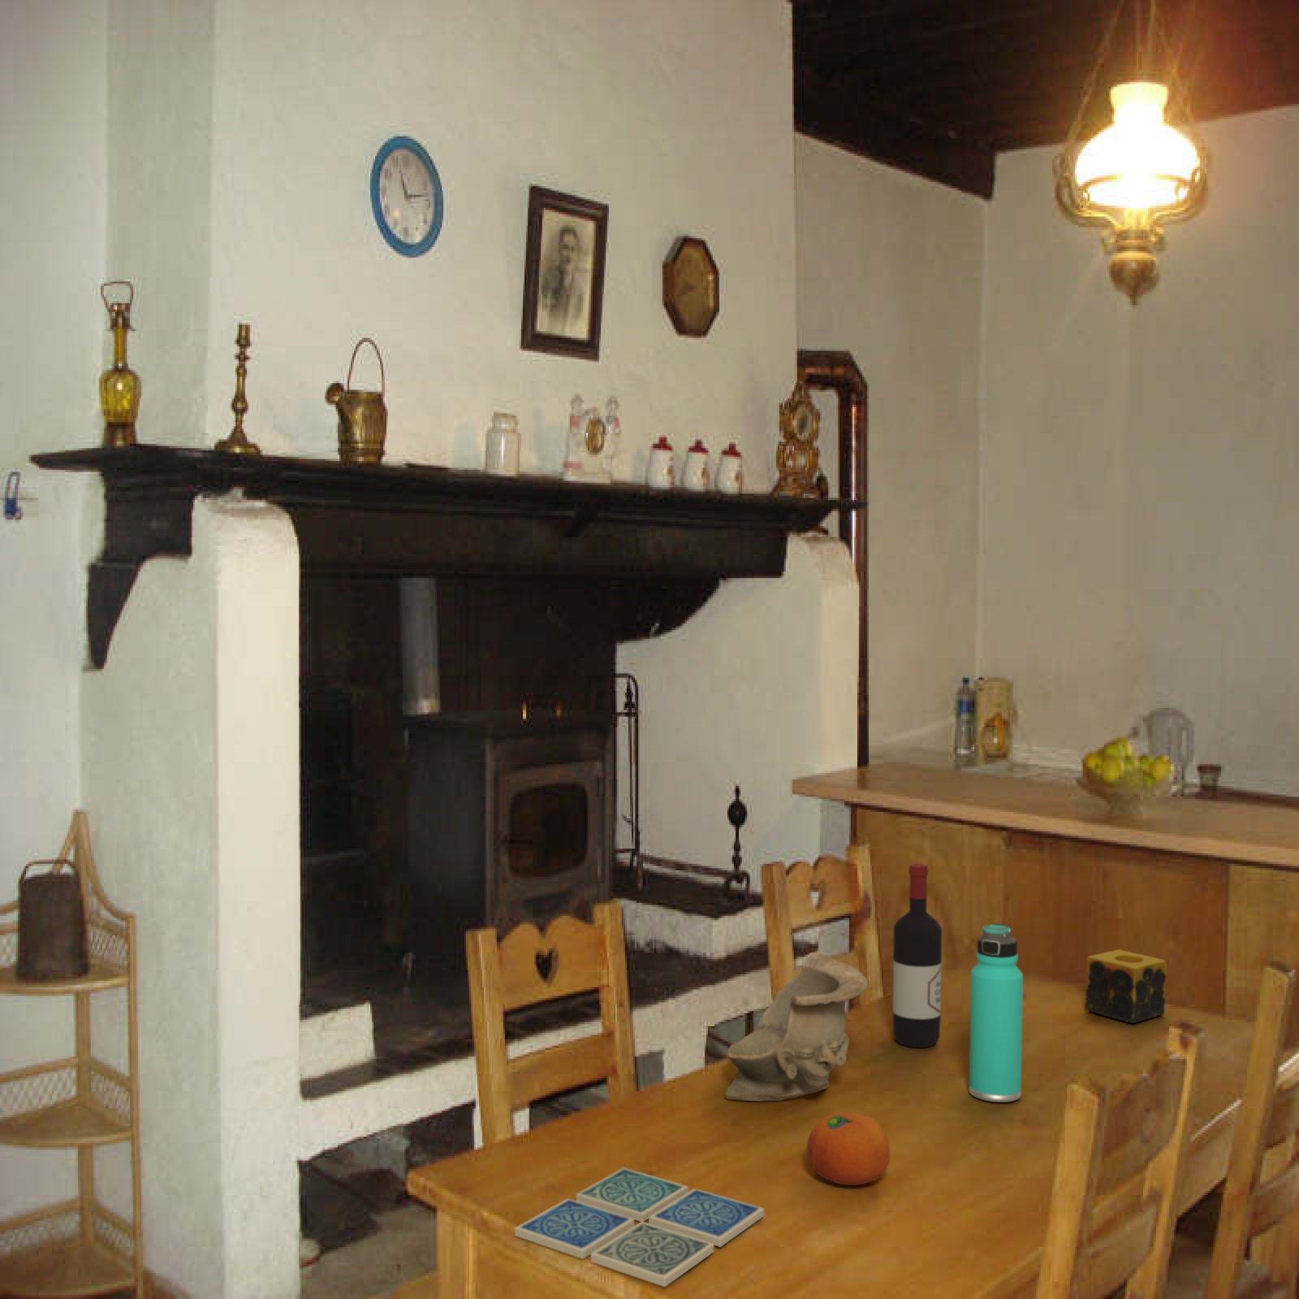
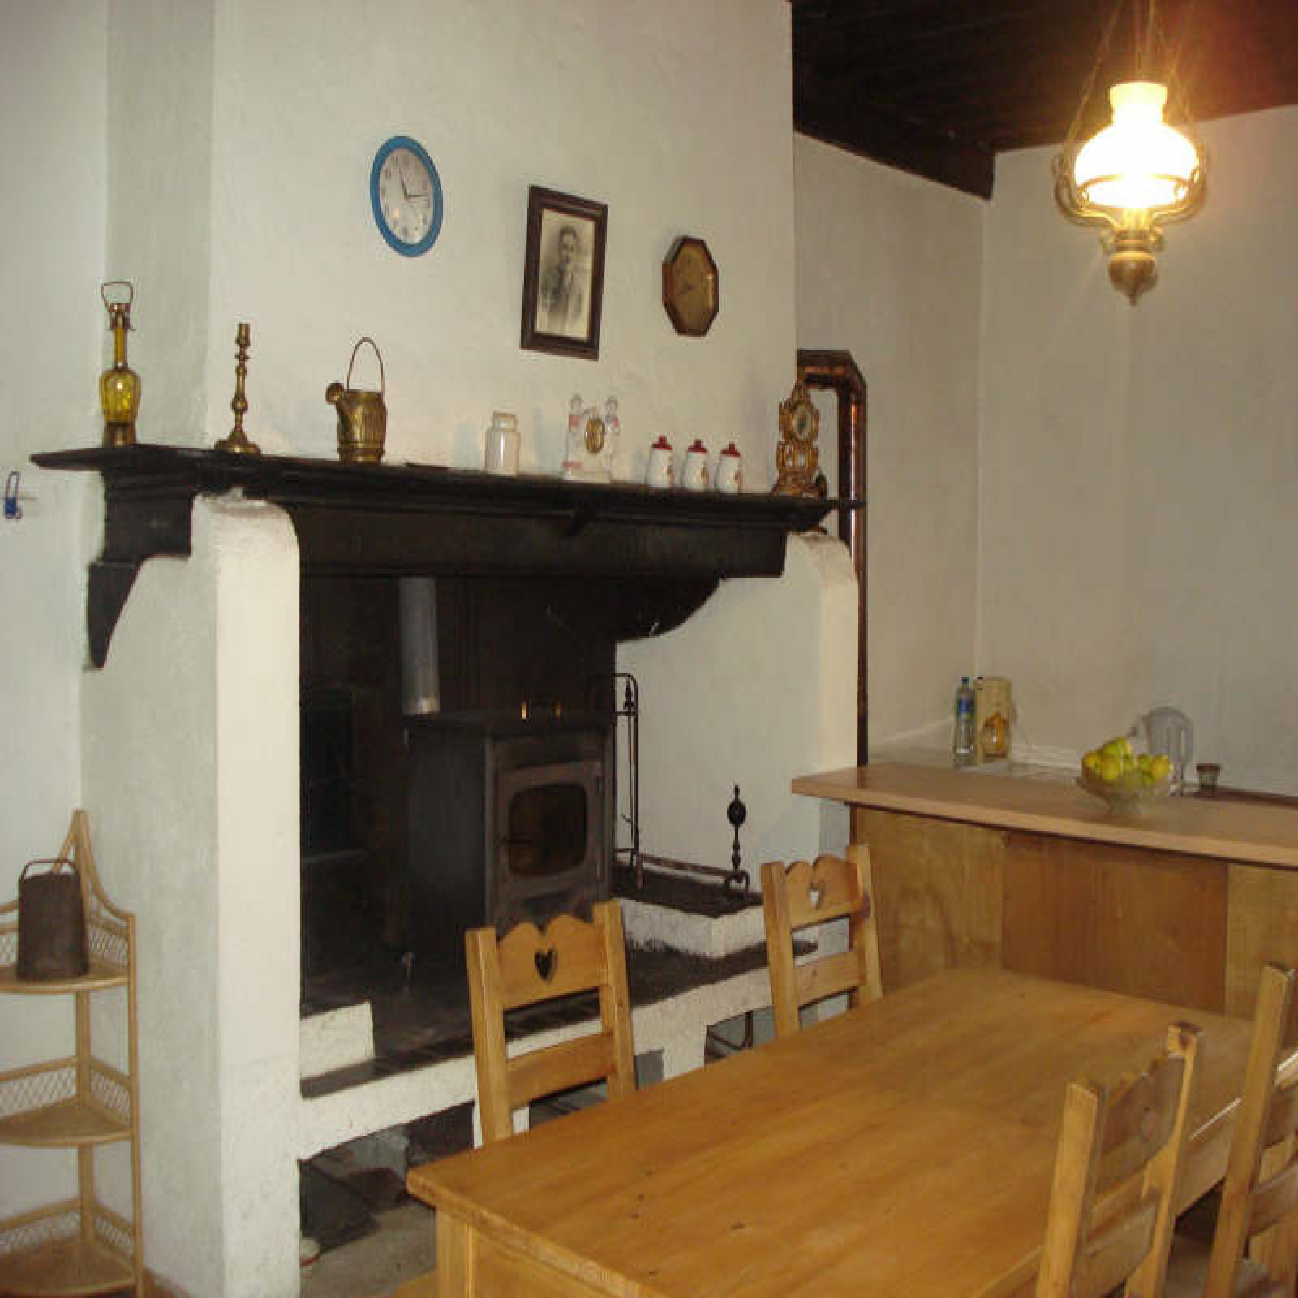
- thermos bottle (996, 1009)
- drink coaster (641, 1220)
- candle (1125, 985)
- fruit (848, 1148)
- wine bottle (917, 954)
- decorative bowl (797, 1031)
